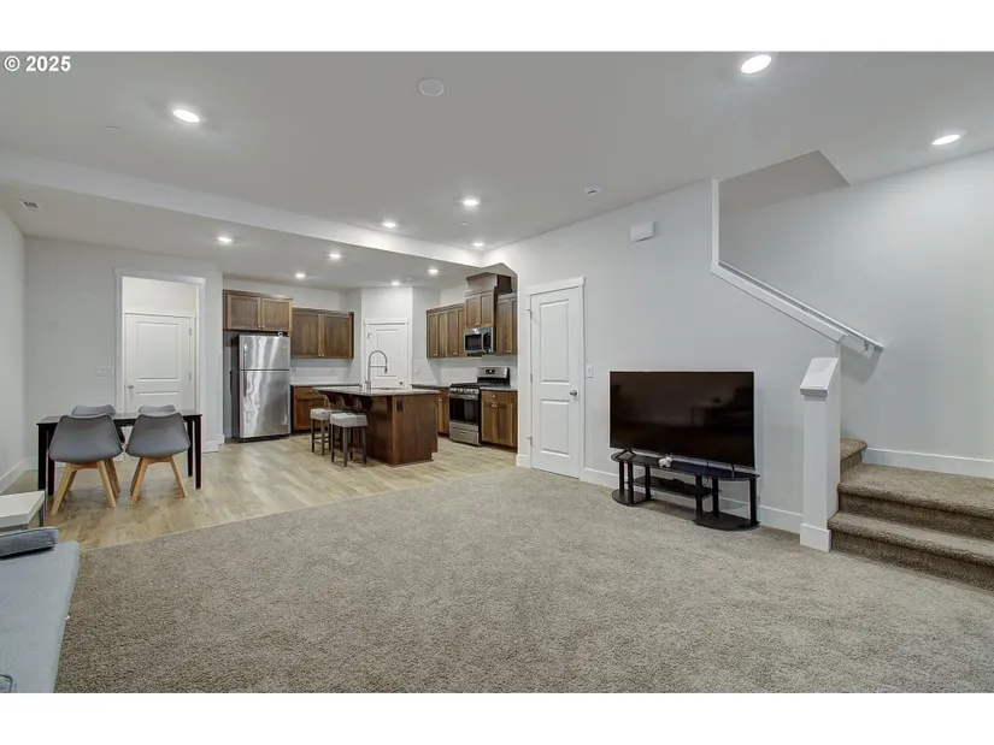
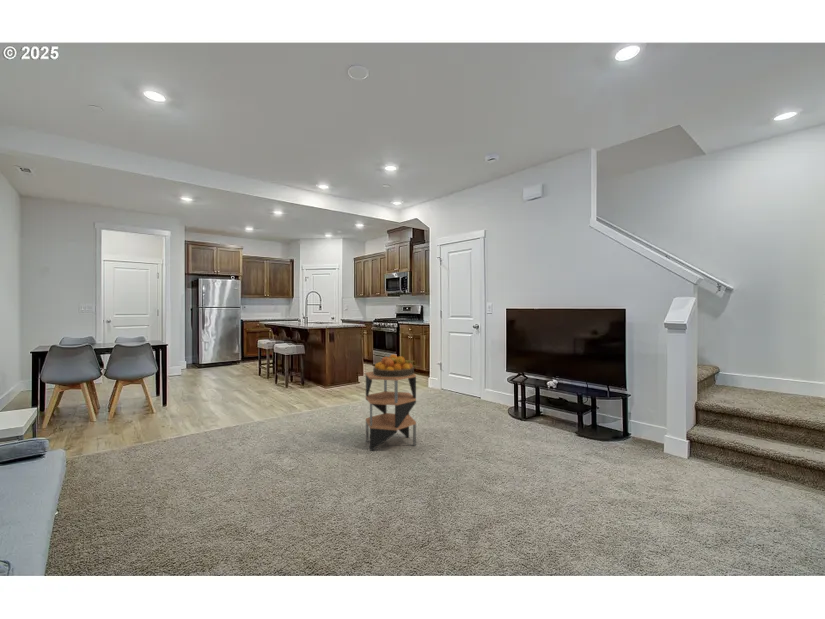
+ fruit bowl (393, 364)
+ side table (390, 404)
